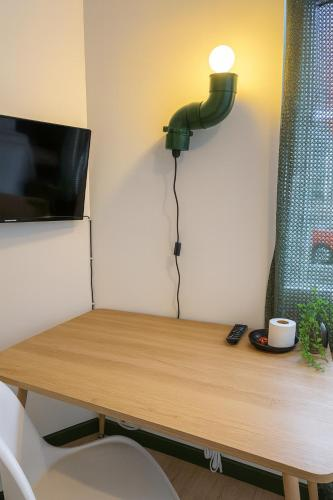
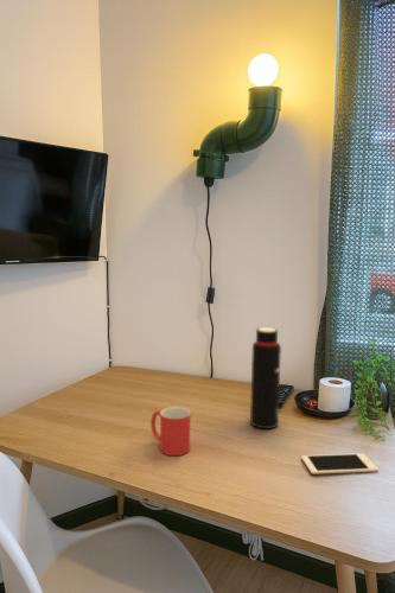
+ cell phone (338, 463)
+ mug (168, 428)
+ water bottle (266, 376)
